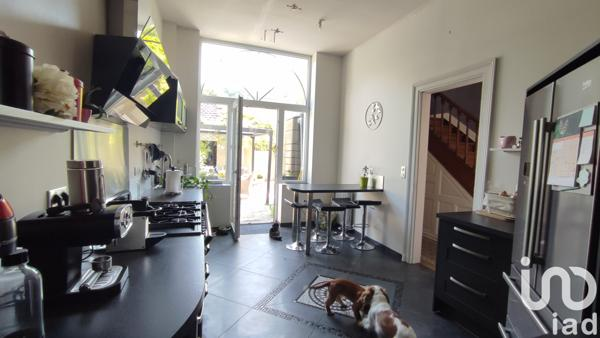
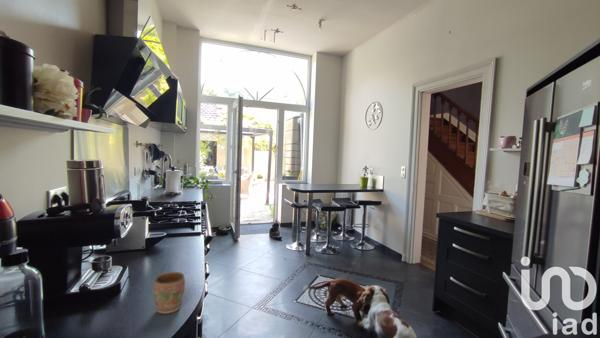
+ mug (170, 291)
